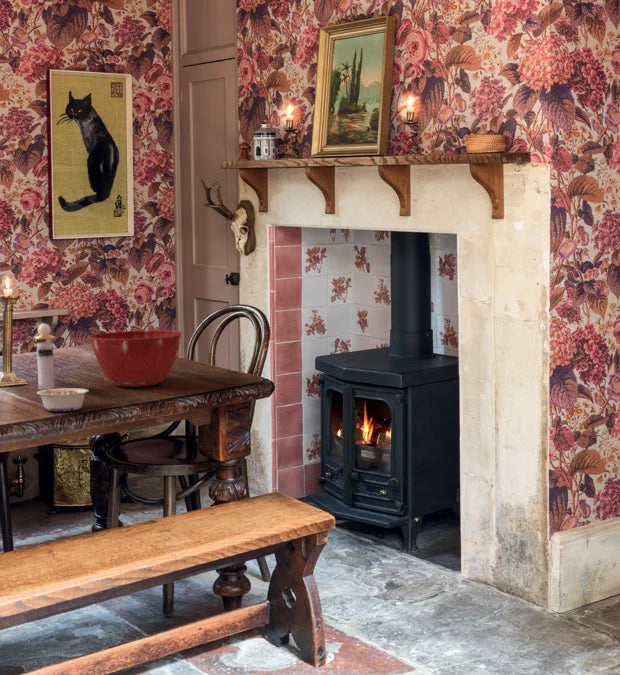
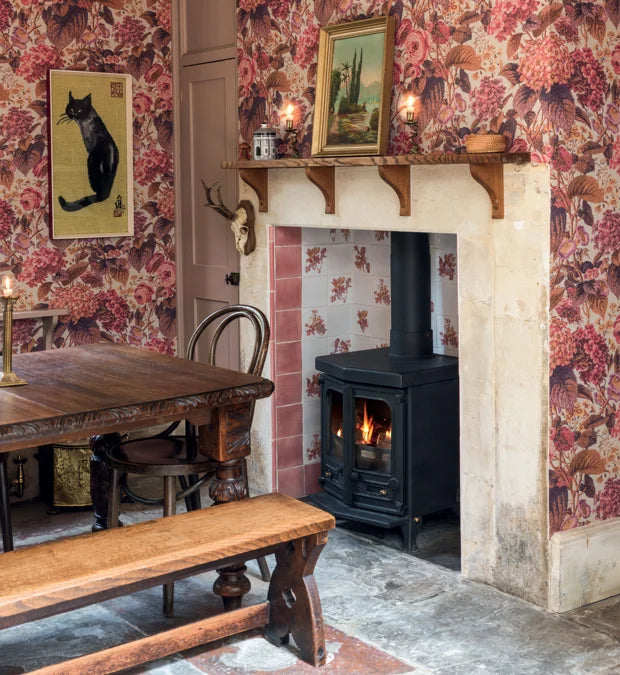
- legume (61, 398)
- perfume bottle (45, 357)
- mixing bowl (136, 358)
